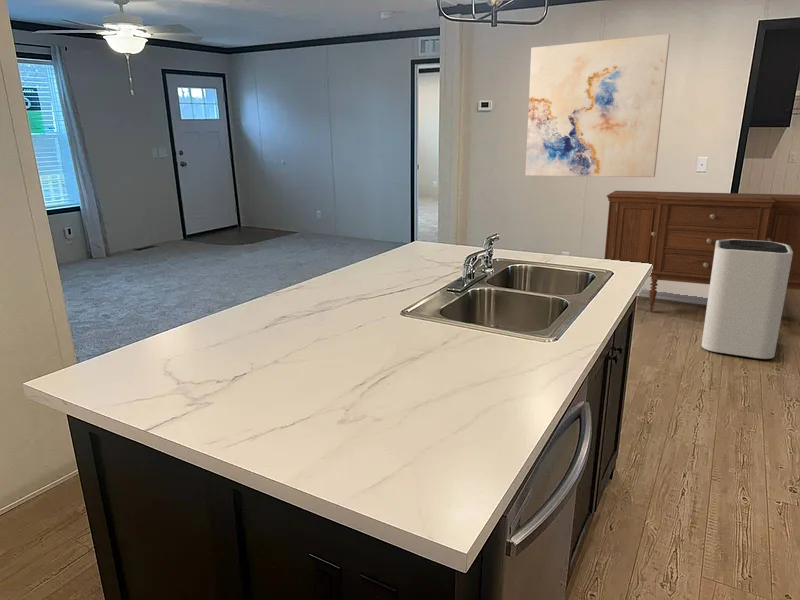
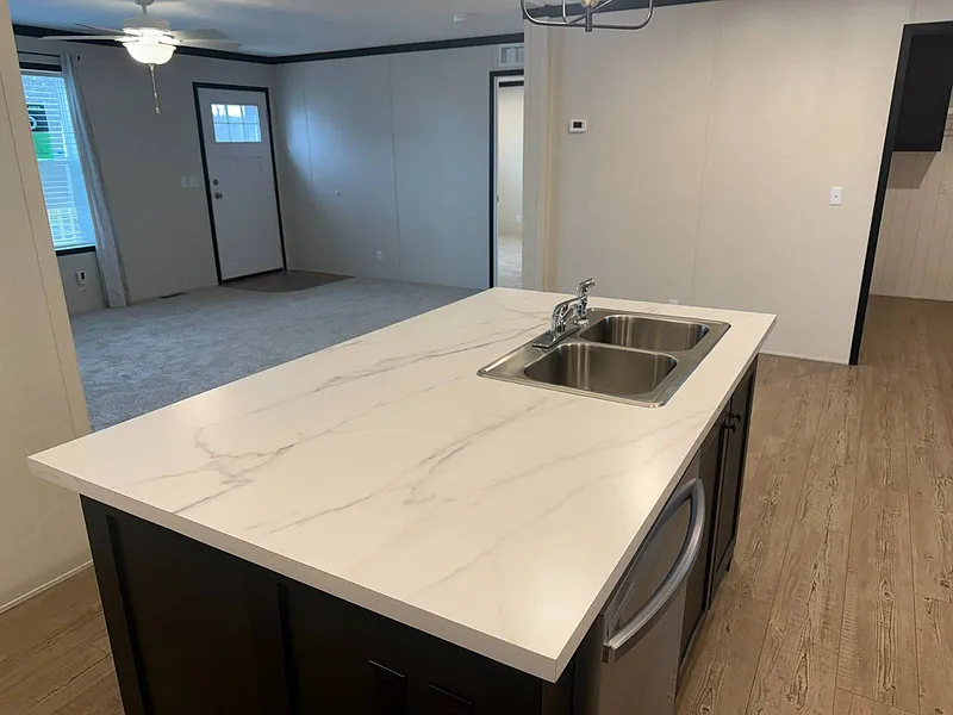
- wall art (592, 111)
- trash can (744, 296)
- sideboard (705, 254)
